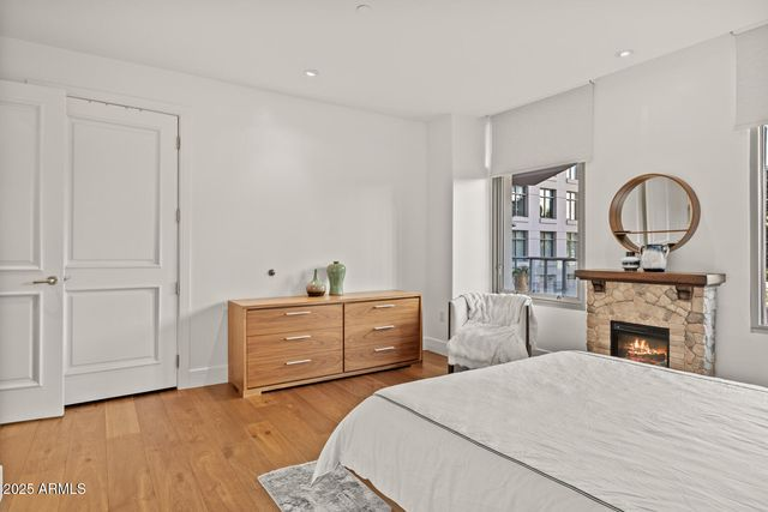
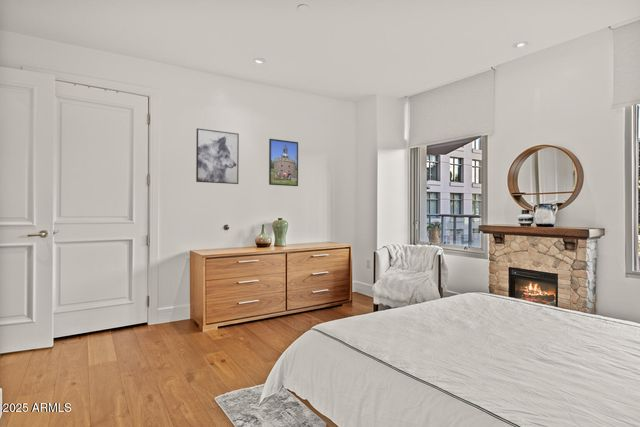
+ wall art (218, 157)
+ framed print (283, 163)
